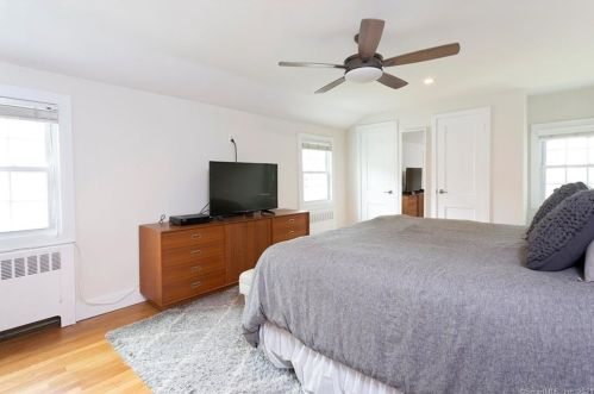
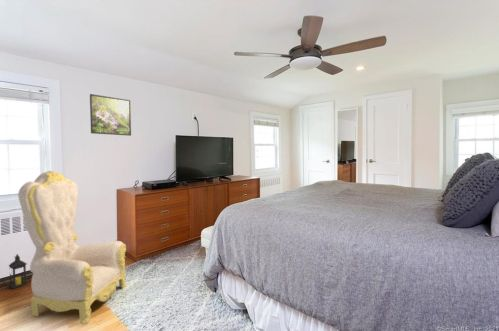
+ lantern (17, 268)
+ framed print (111, 115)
+ armchair (76, 237)
